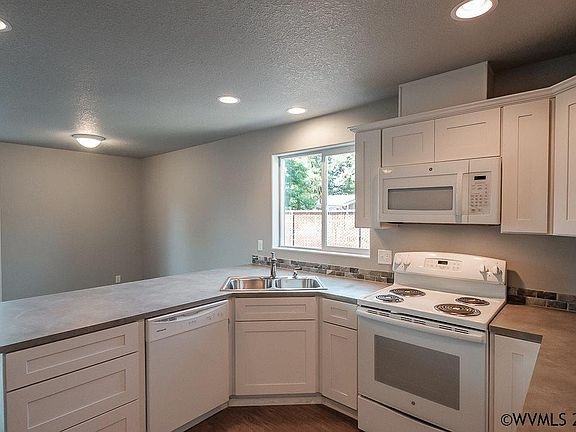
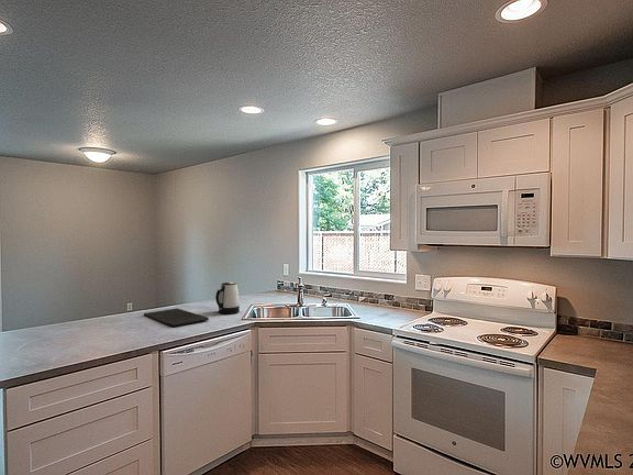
+ cutting board (175, 317)
+ kettle (226, 297)
